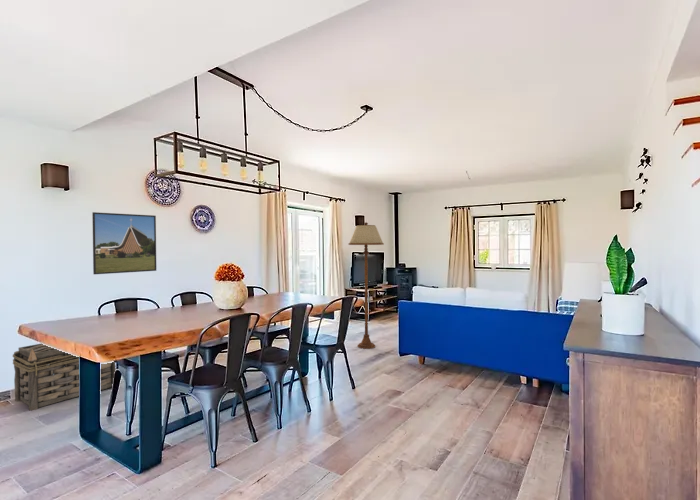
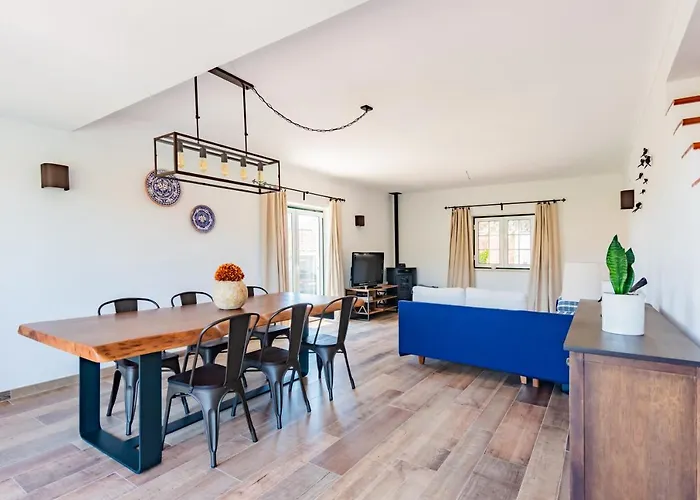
- basket (69, 365)
- floor lamp (366, 284)
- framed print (126, 243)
